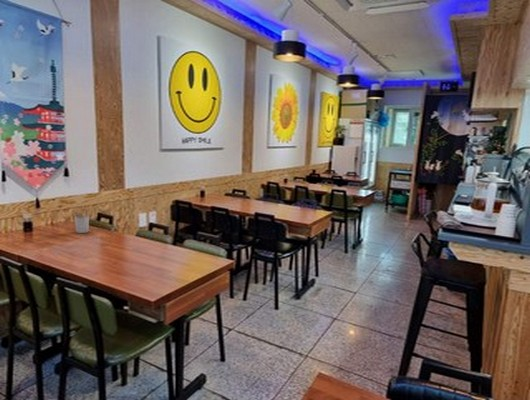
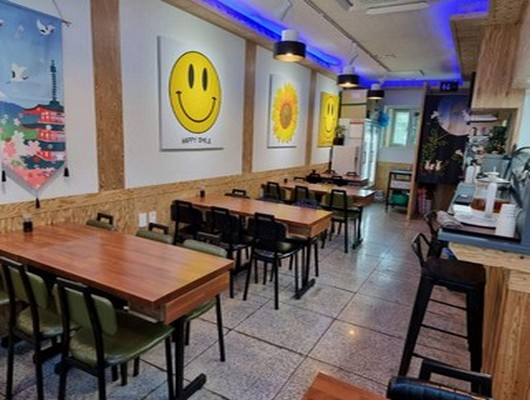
- utensil holder (80, 220)
